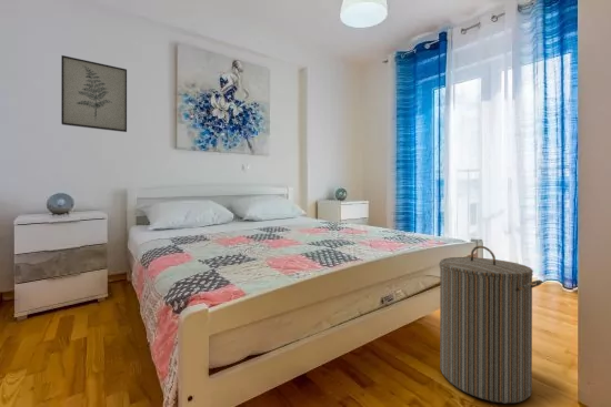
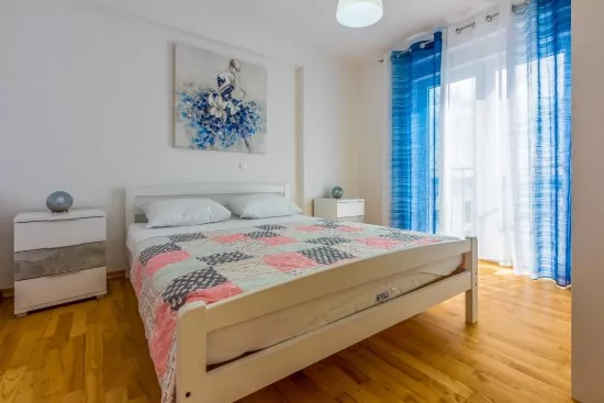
- wall art (96, 95)
- laundry hamper (482, 312)
